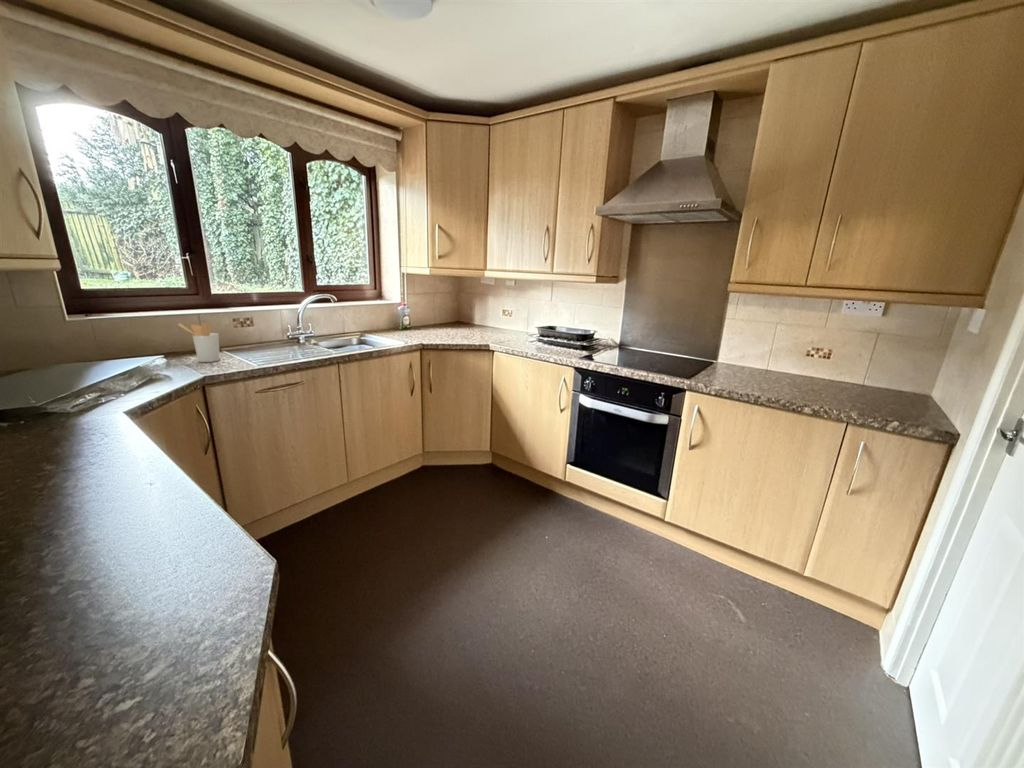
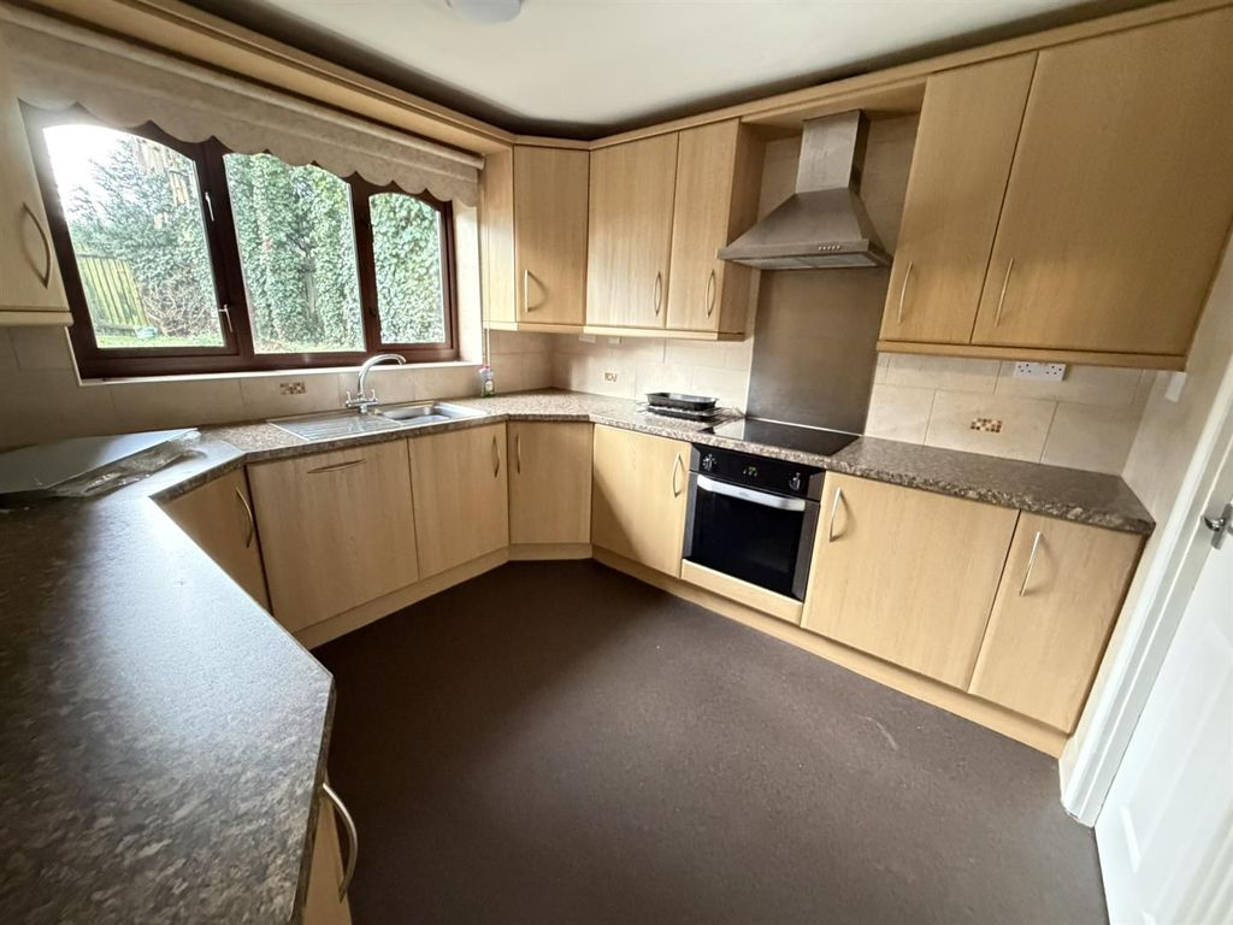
- utensil holder (199, 341)
